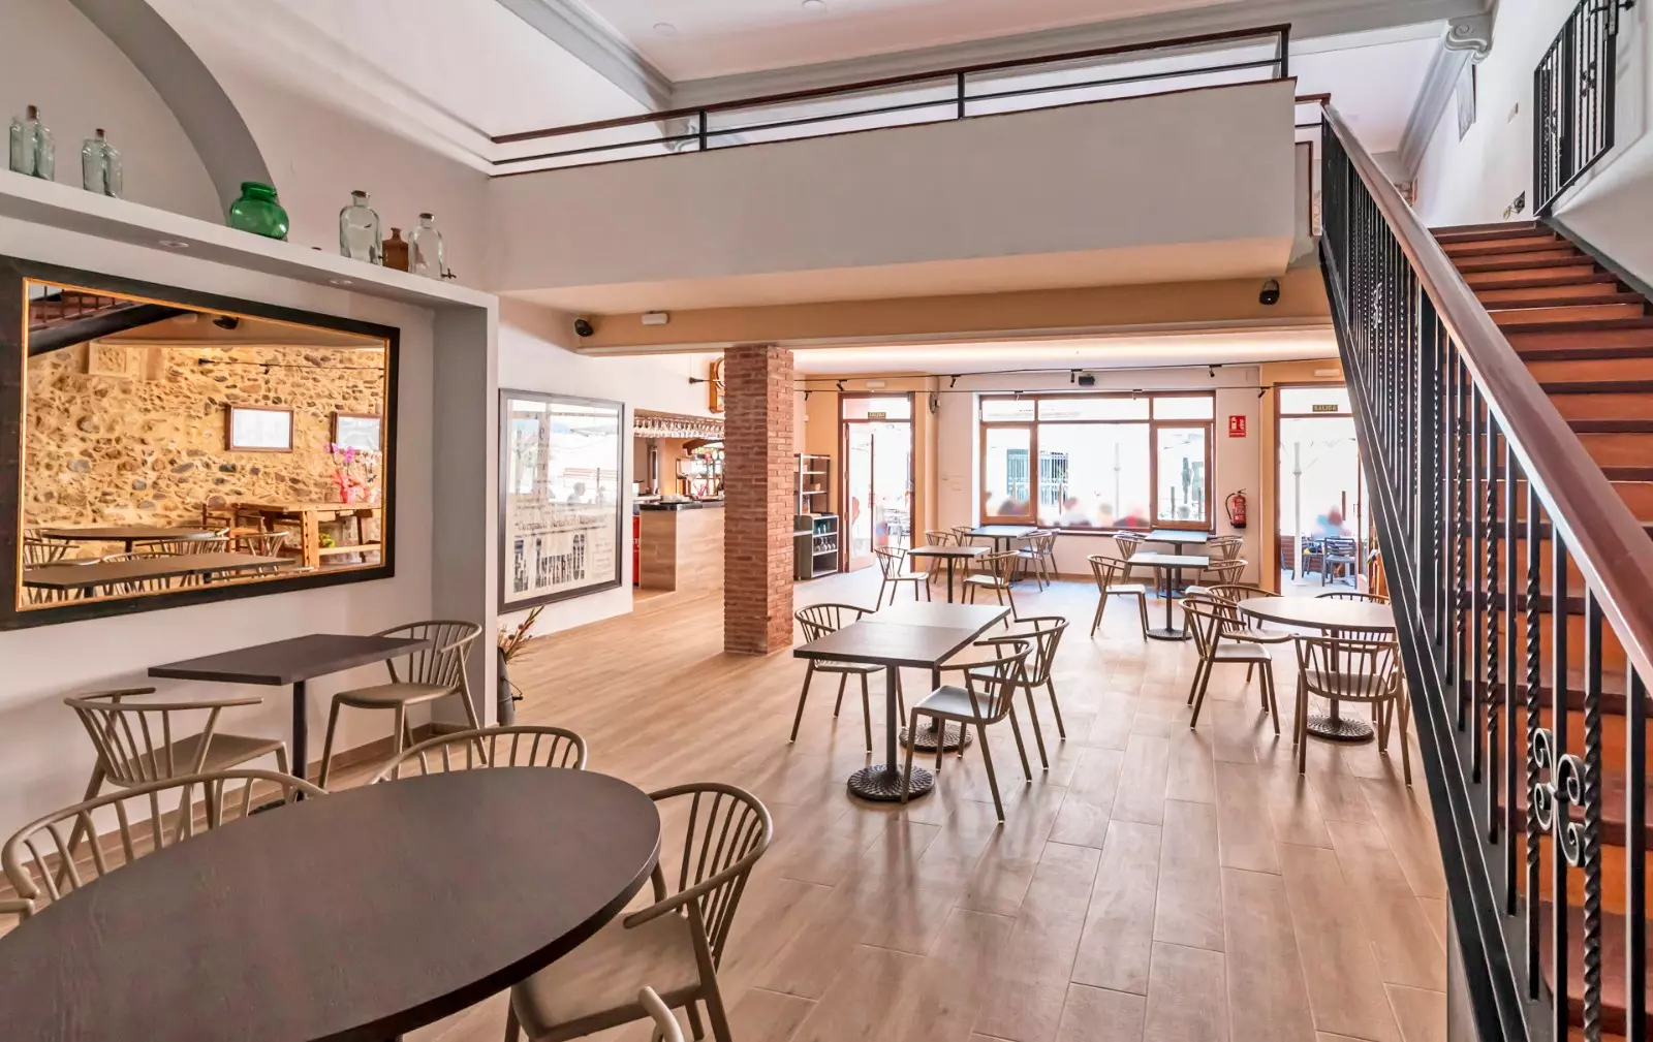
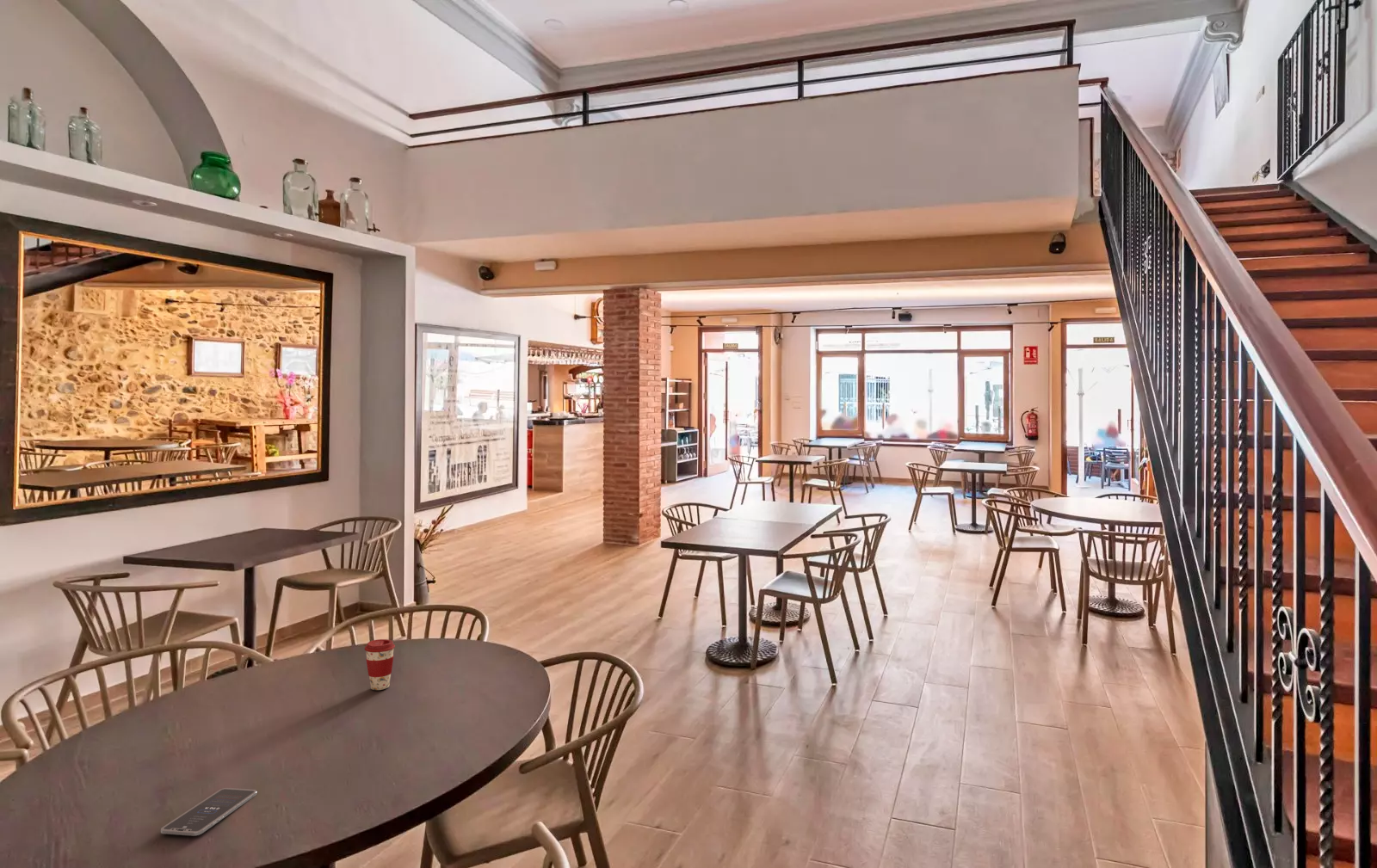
+ coffee cup (380, 664)
+ smartphone (211, 810)
